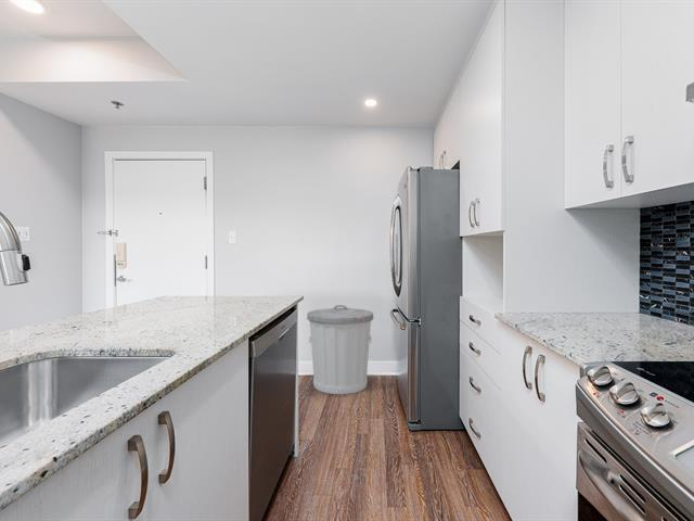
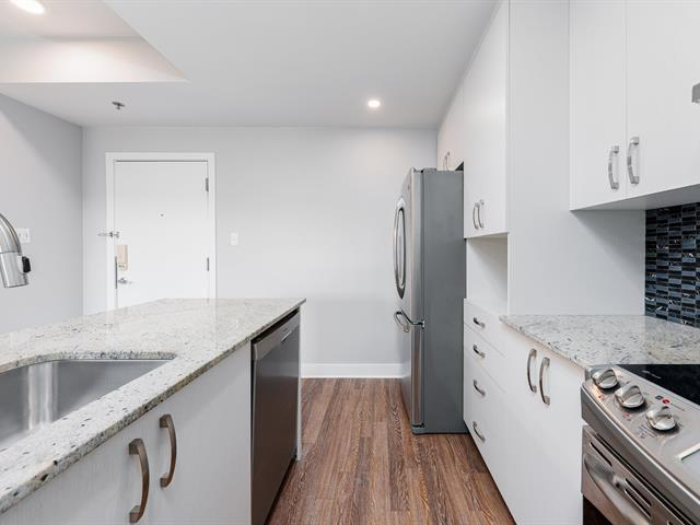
- trash can (339, 344)
